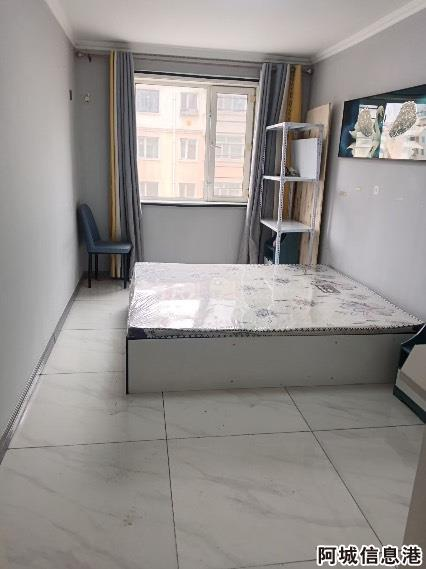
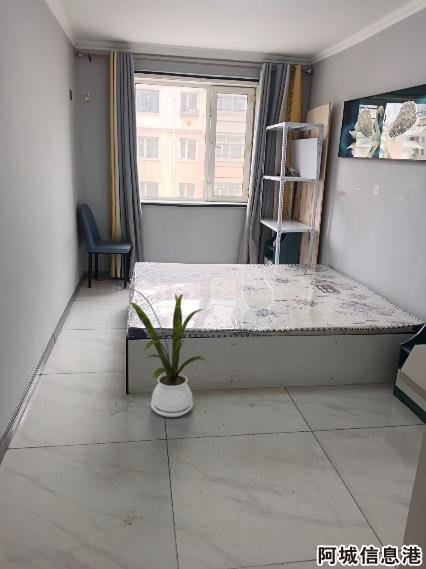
+ house plant (167, 348)
